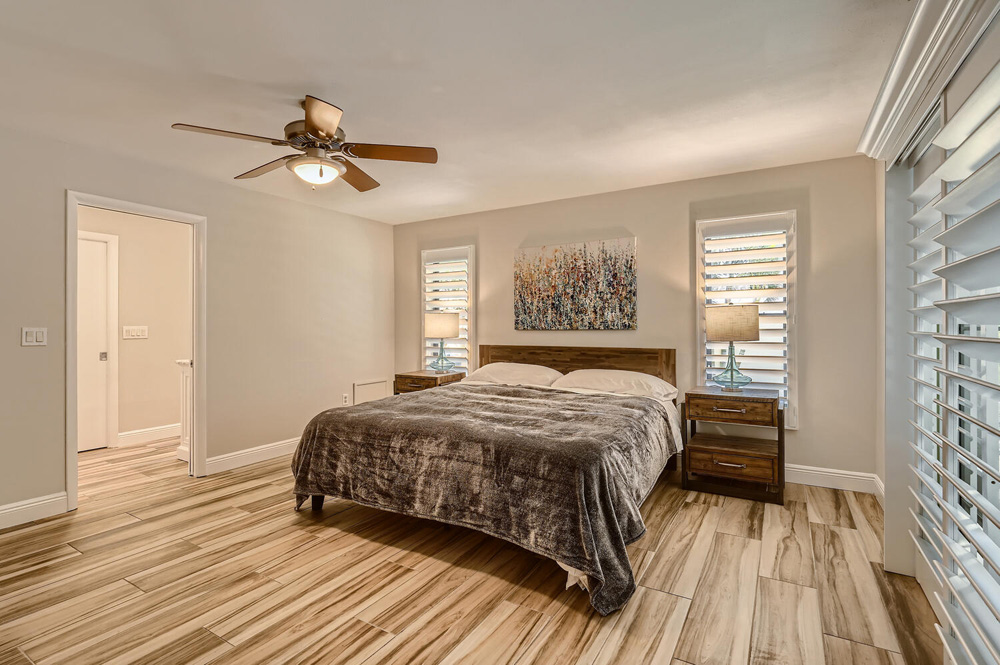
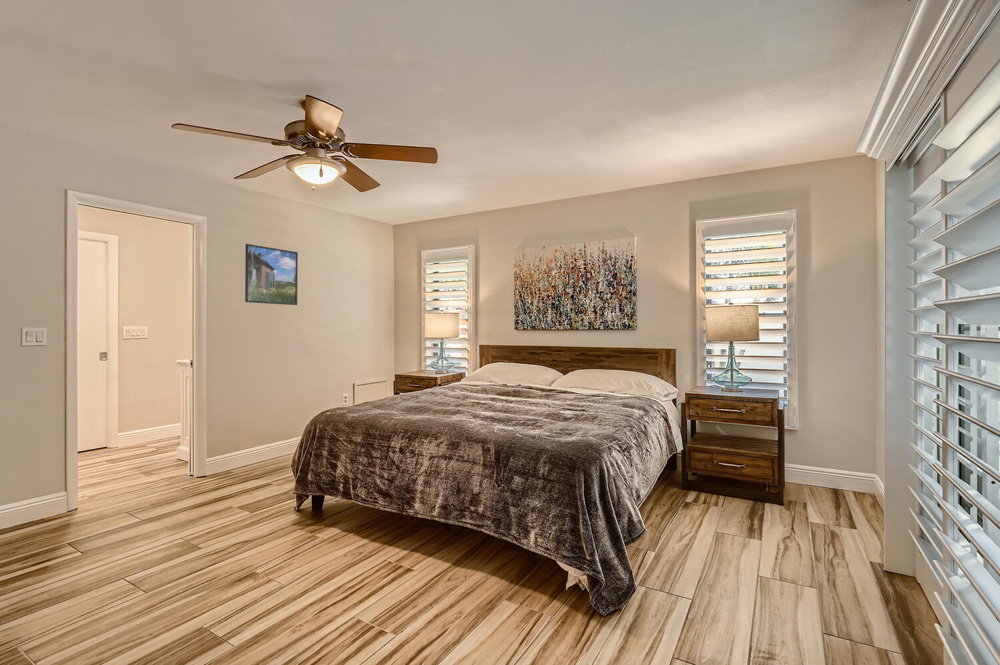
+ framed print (272, 276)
